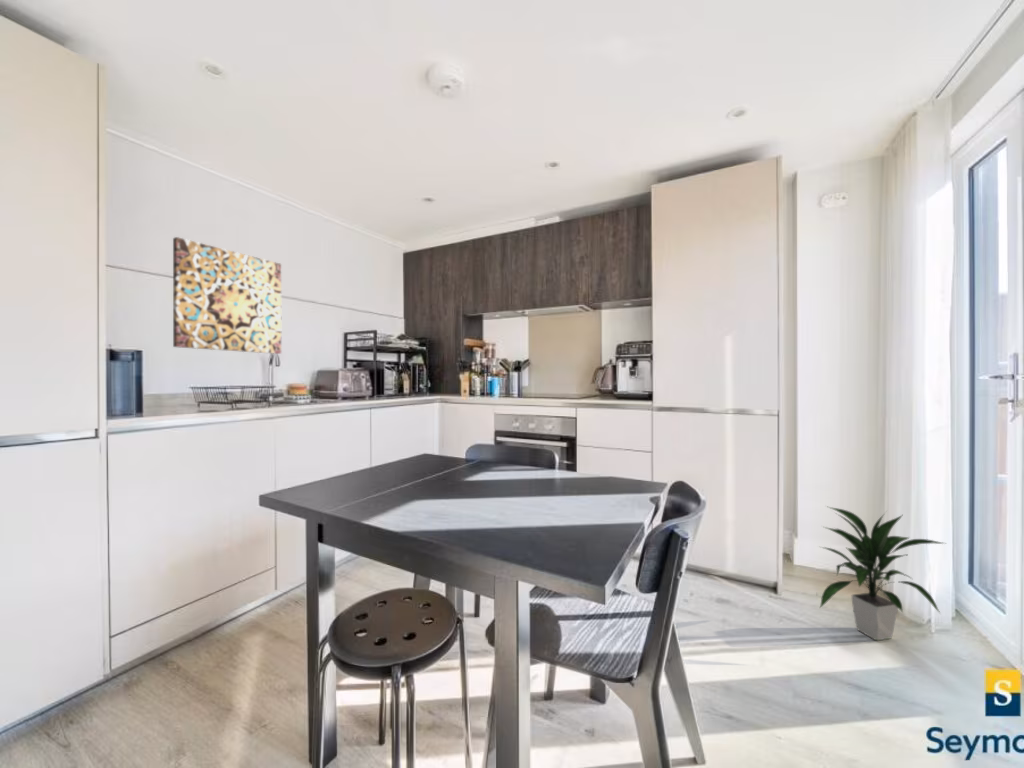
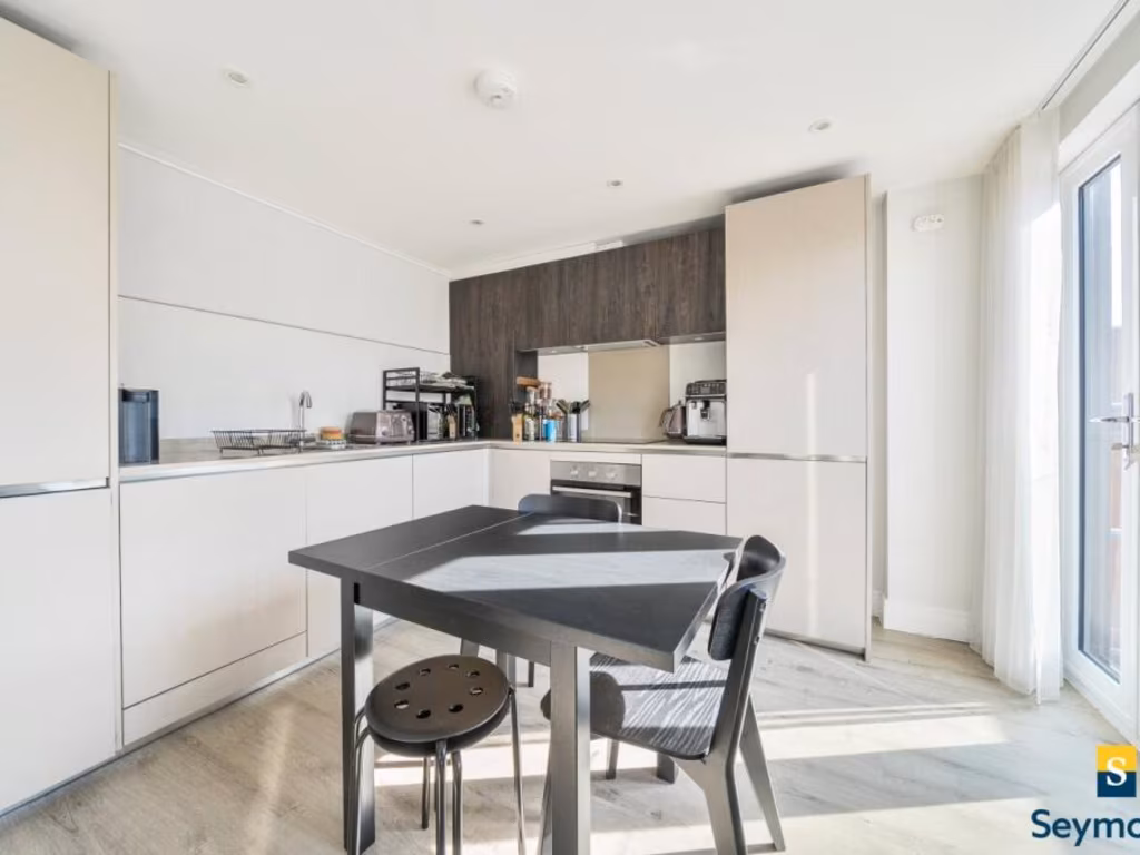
- wall art (232, 301)
- indoor plant (867, 568)
